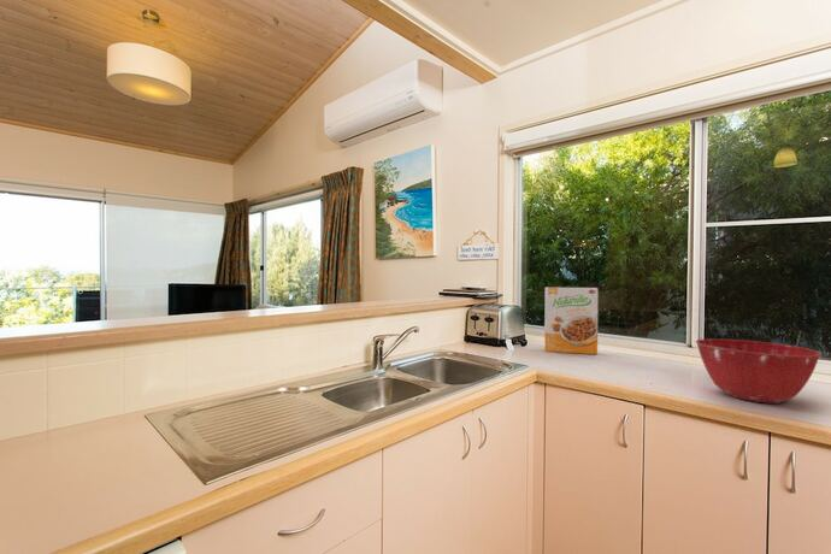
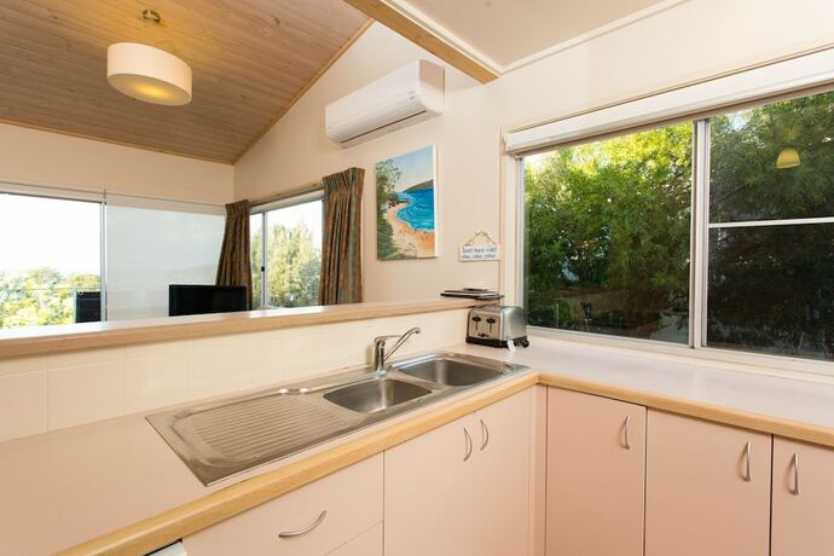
- cereal box (570, 319)
- mixing bowl (753, 370)
